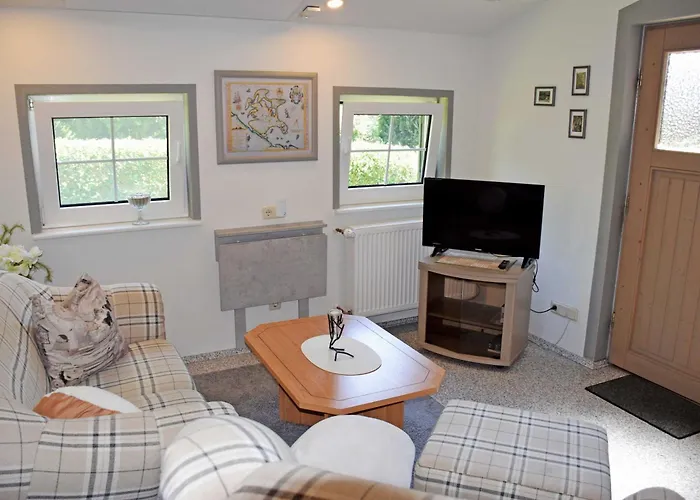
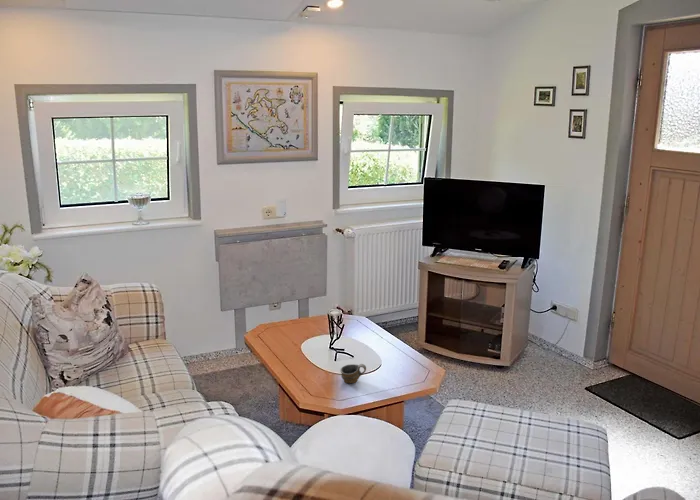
+ cup (351, 372)
